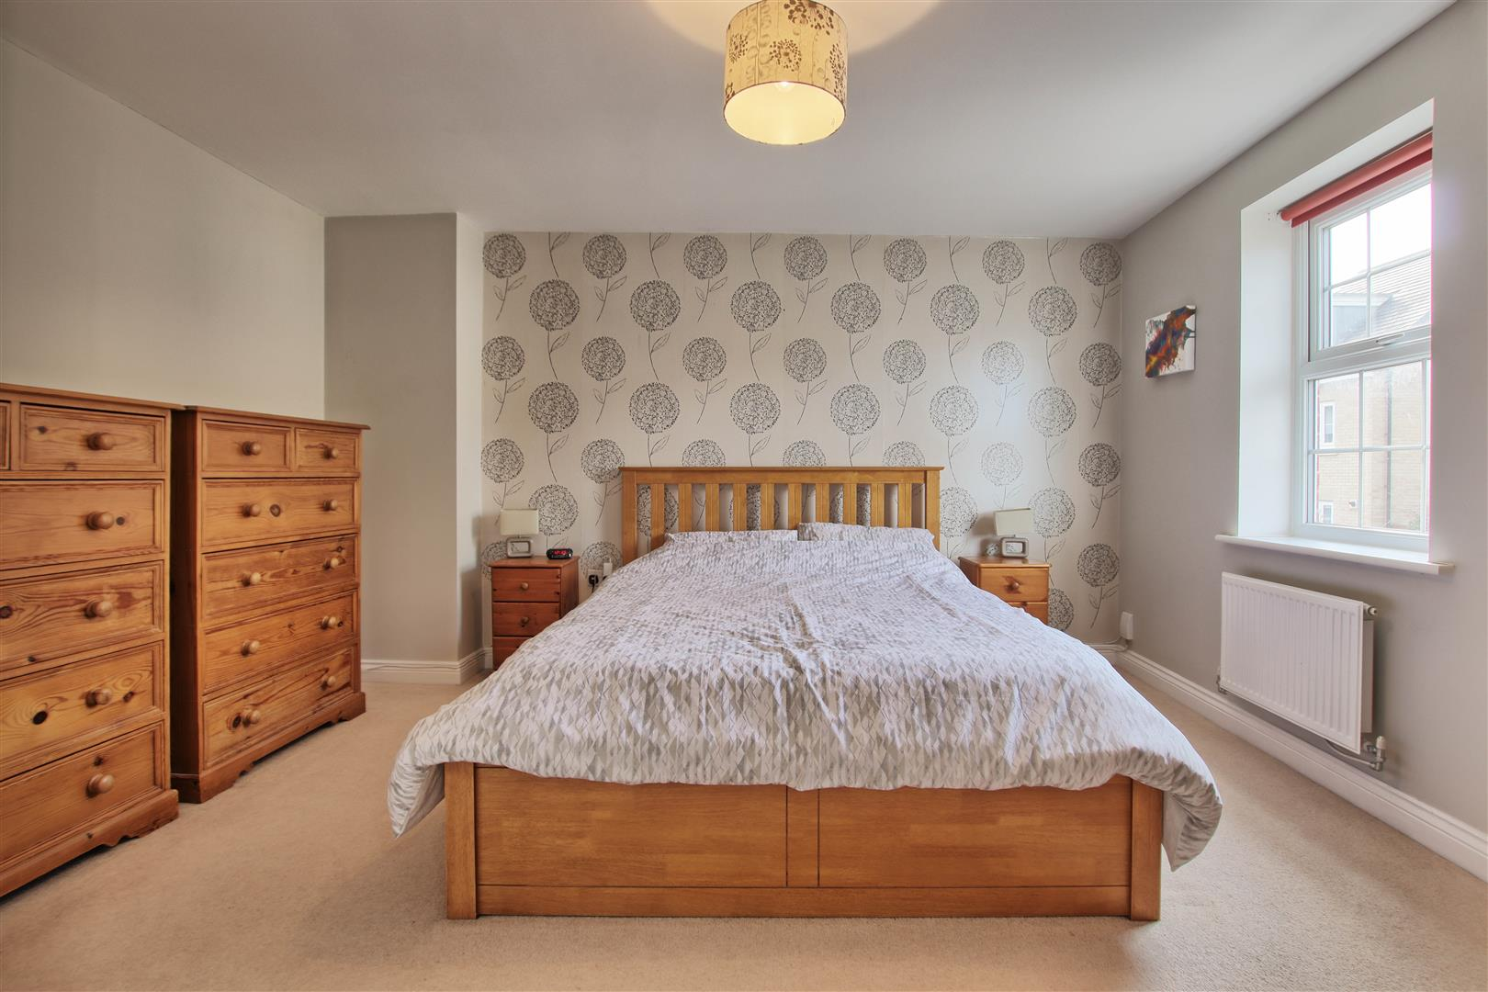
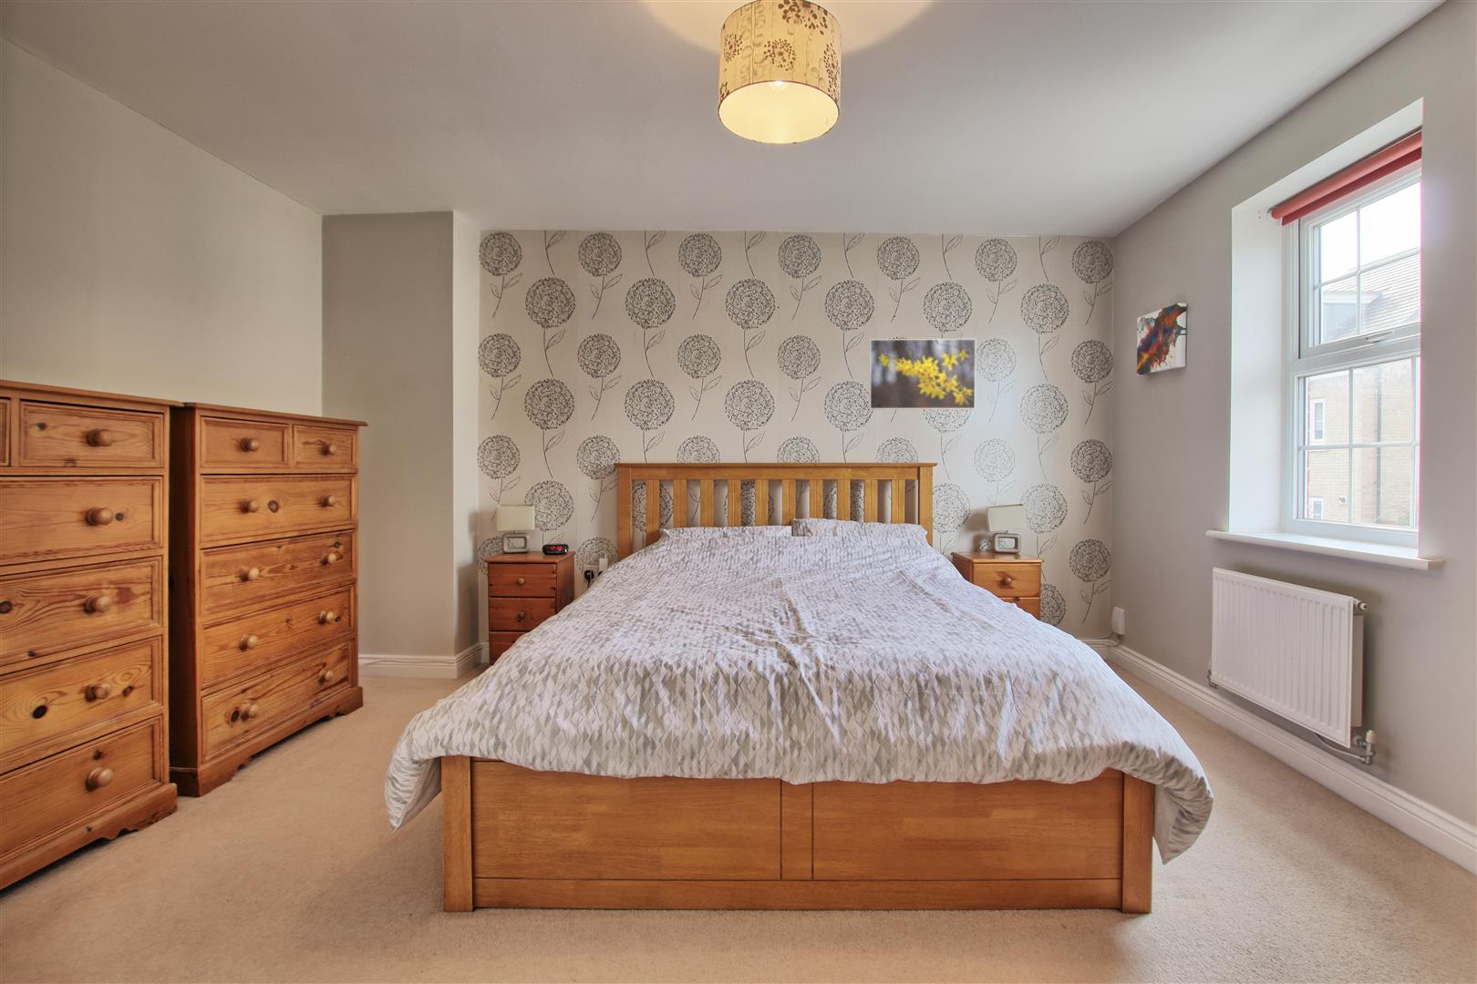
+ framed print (922, 374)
